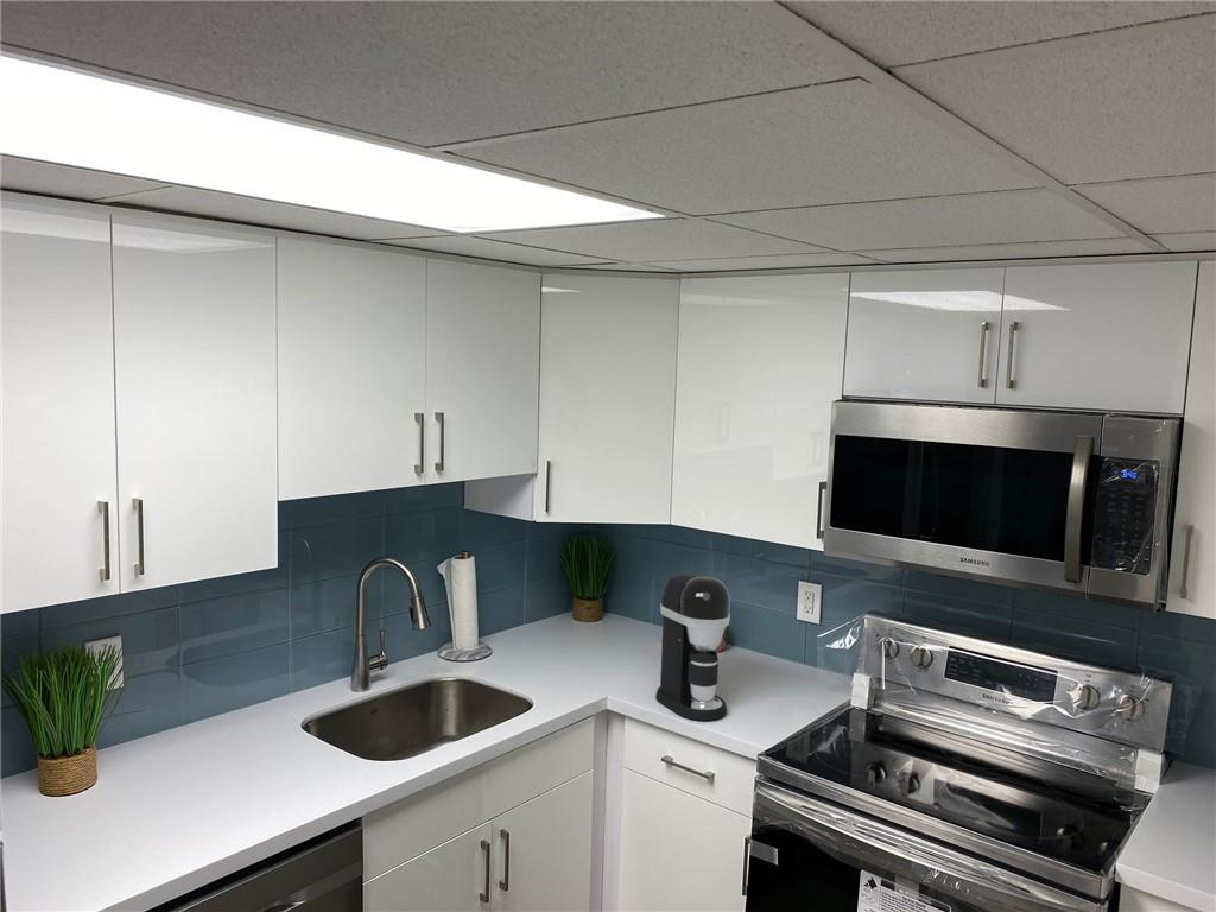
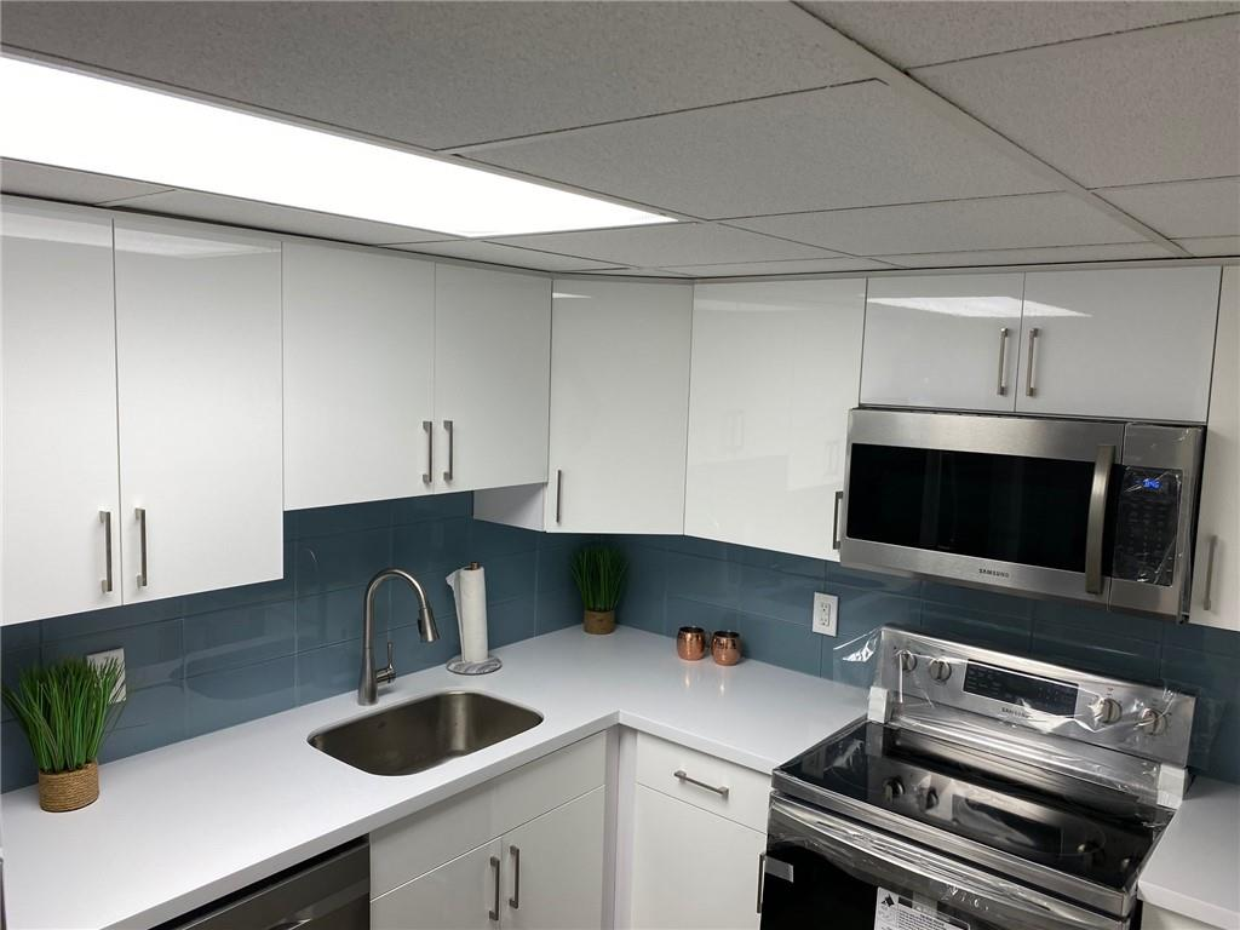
- coffee maker (692, 639)
